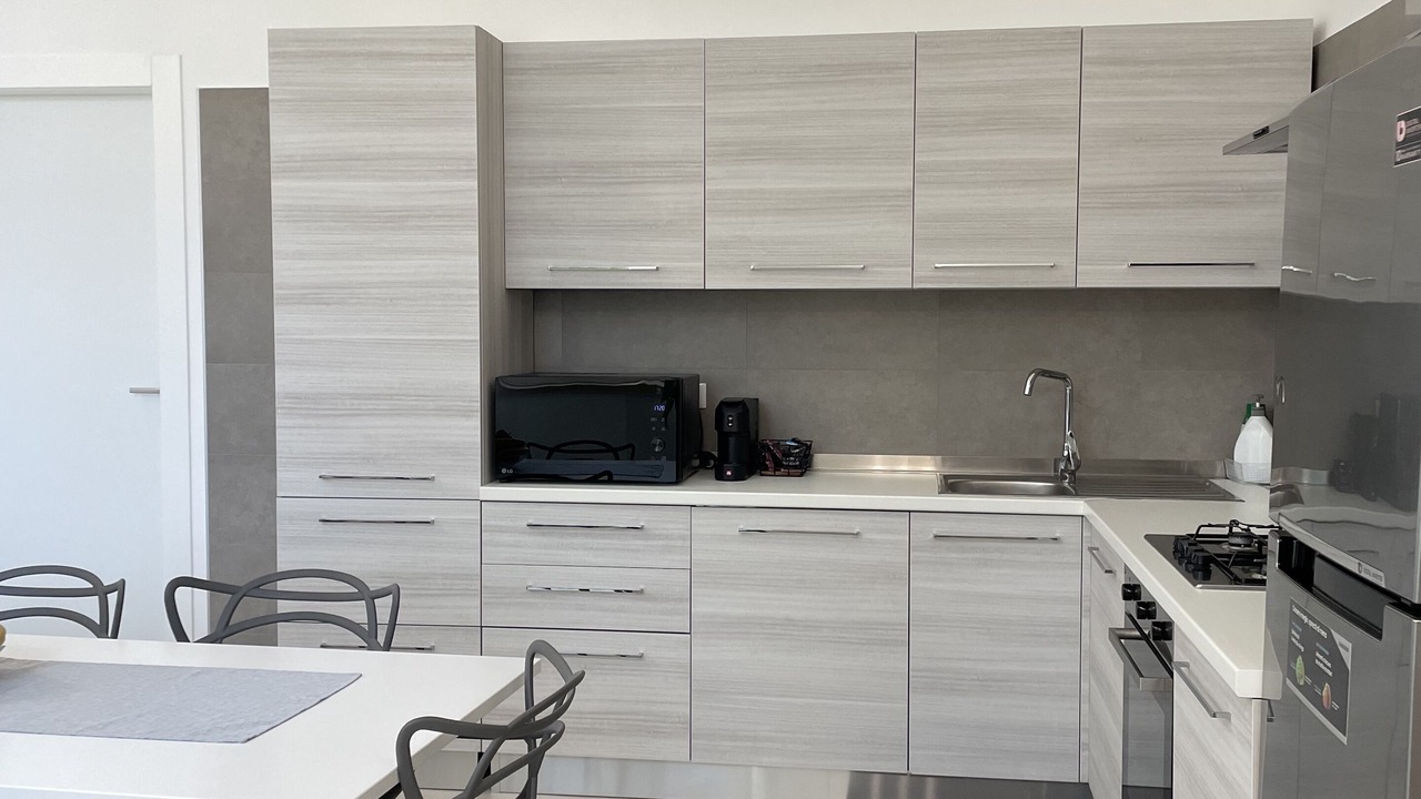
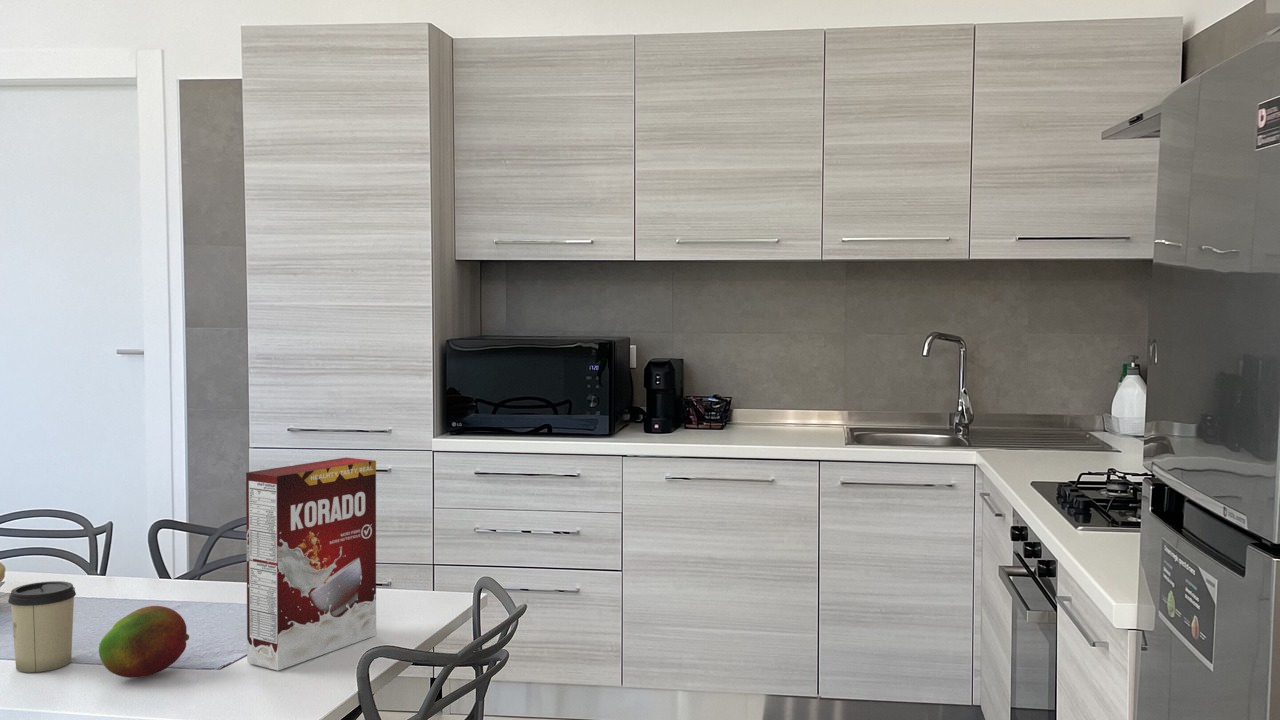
+ cereal box (314, 557)
+ cup (42, 626)
+ fruit (145, 642)
